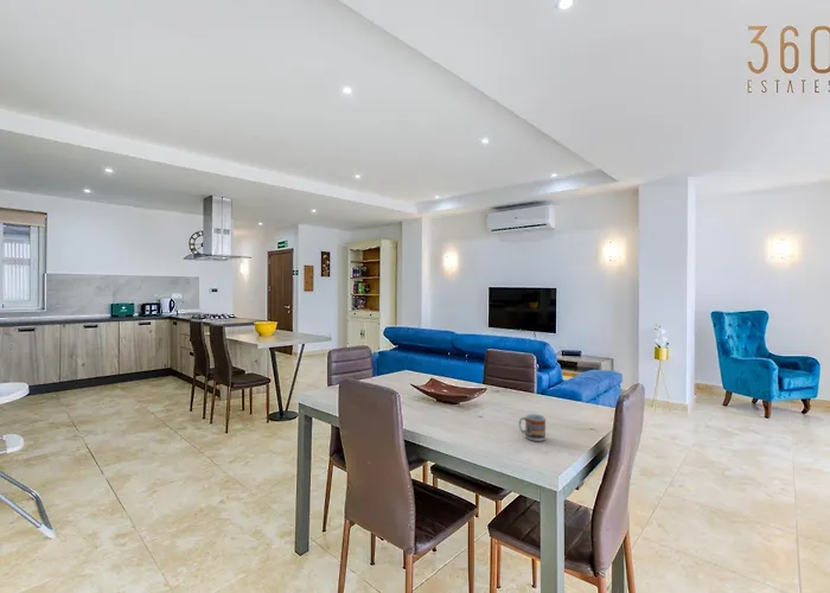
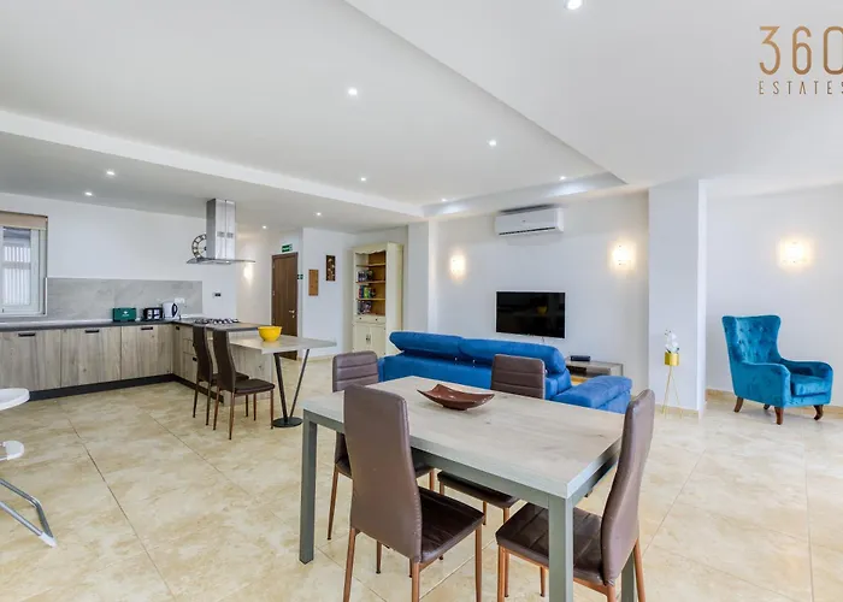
- cup (531, 426)
